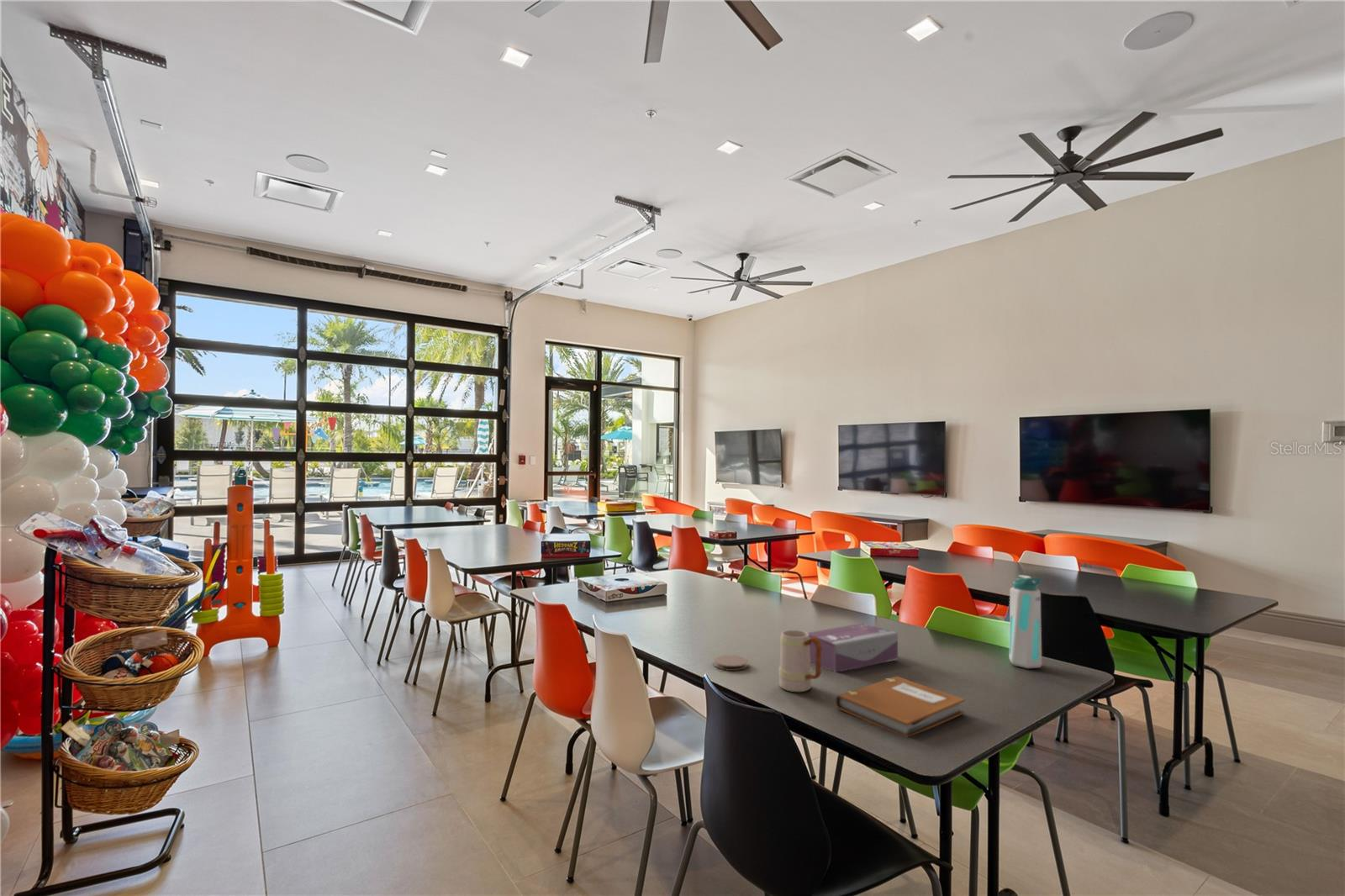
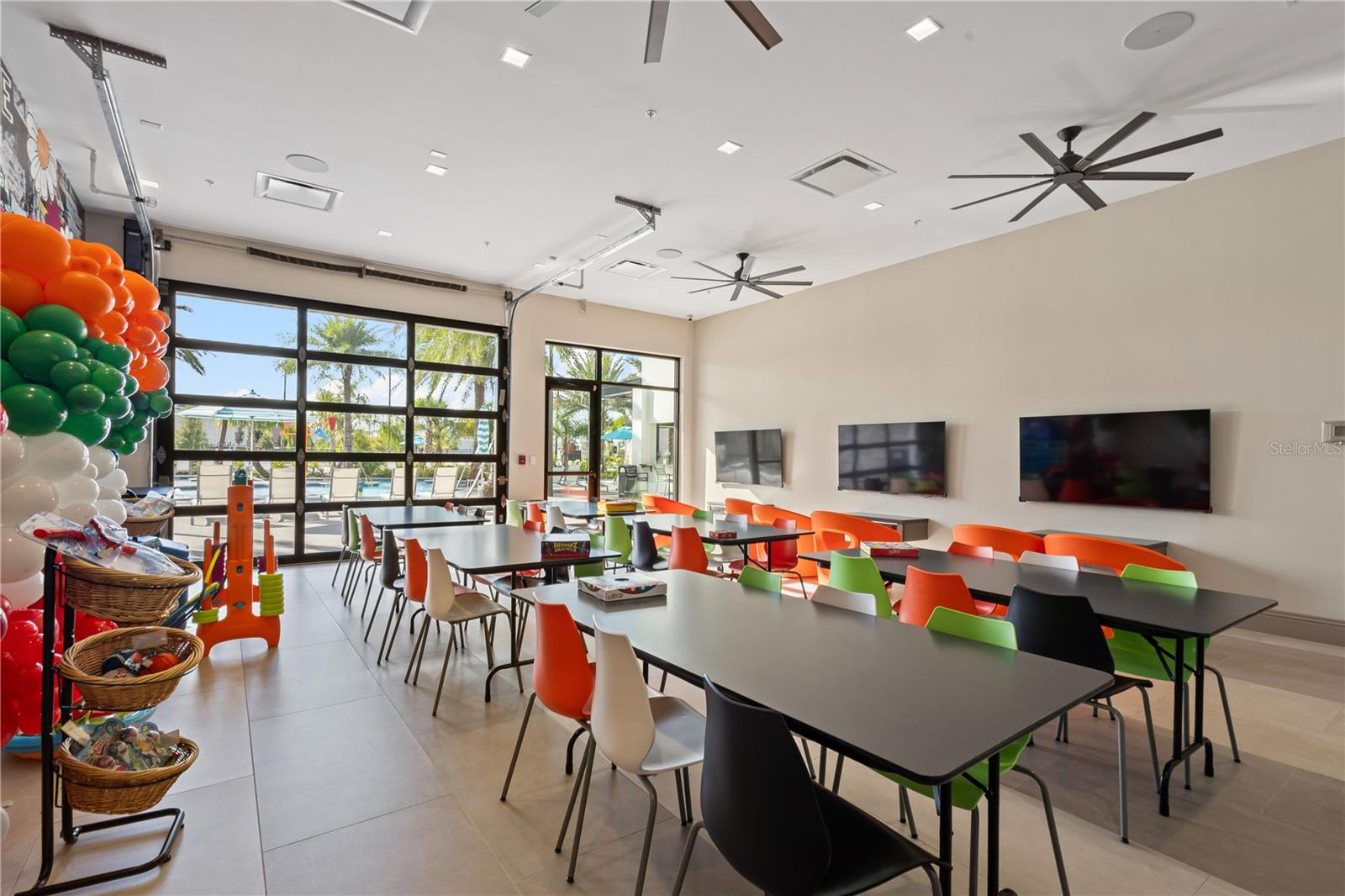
- coaster (731, 662)
- notebook (900, 703)
- tissue box (849, 645)
- mug (800, 661)
- water bottle (1026, 620)
